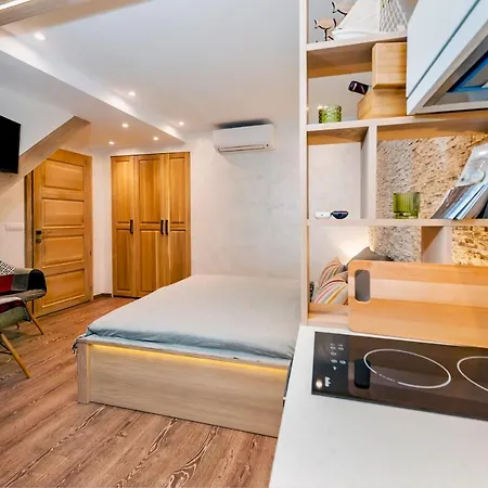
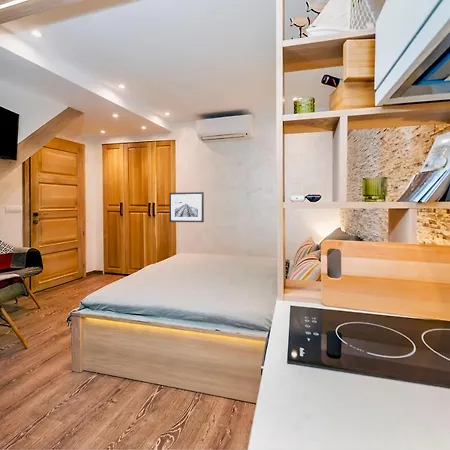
+ wall art (186, 207)
